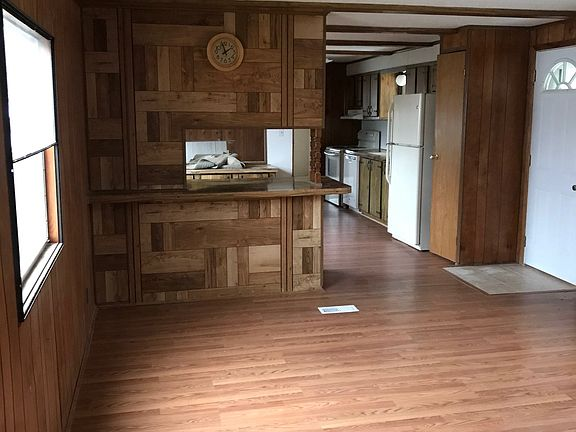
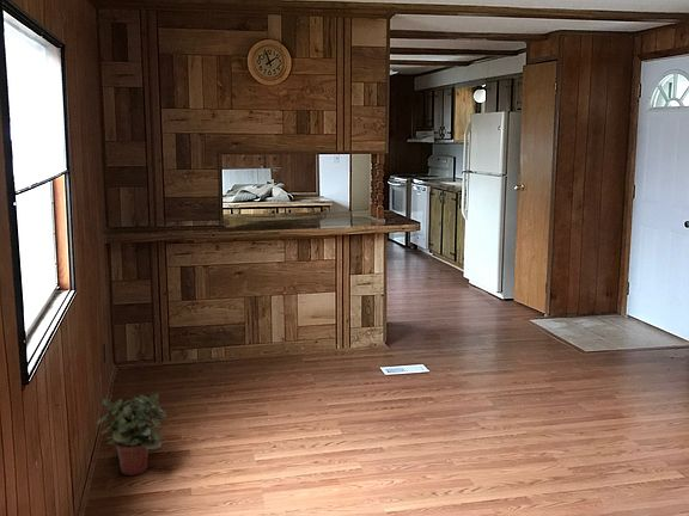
+ potted plant (132, 431)
